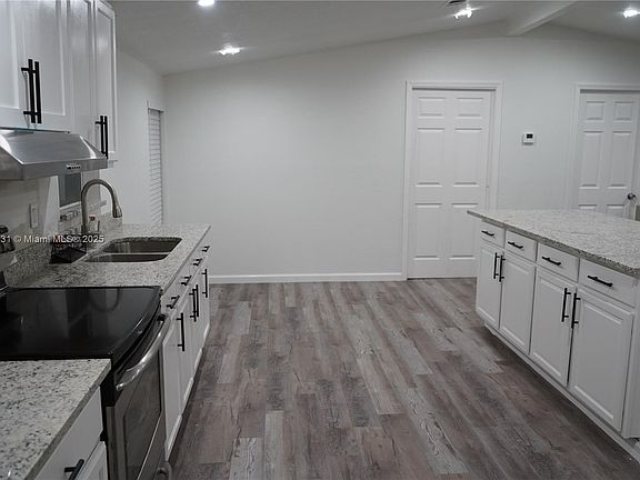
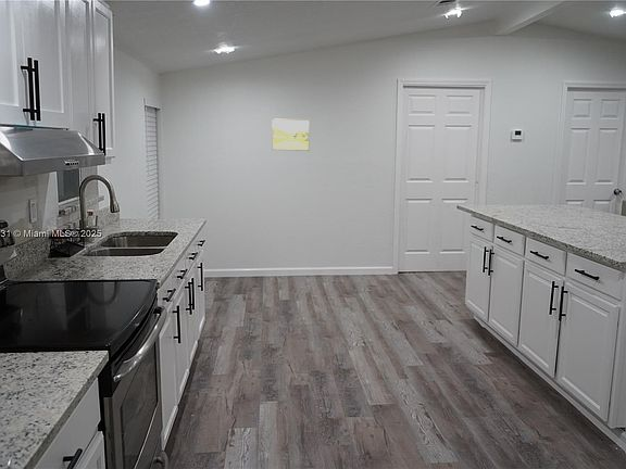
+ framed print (290, 135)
